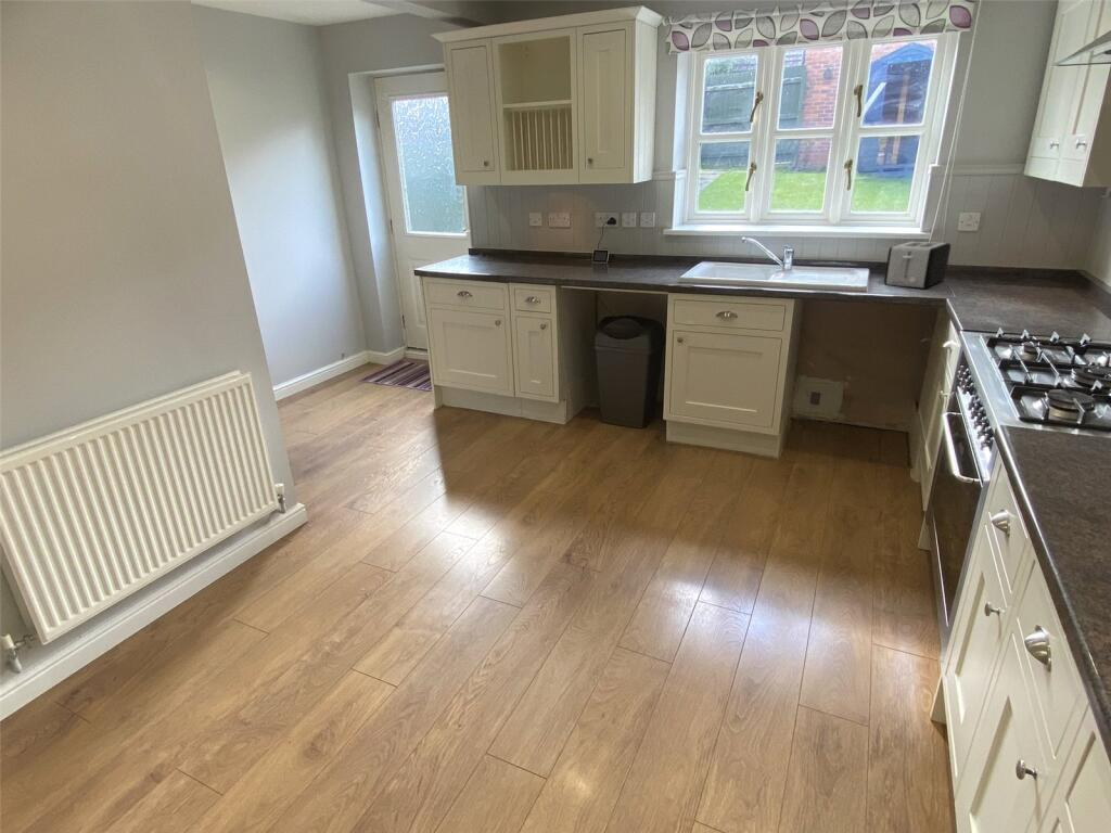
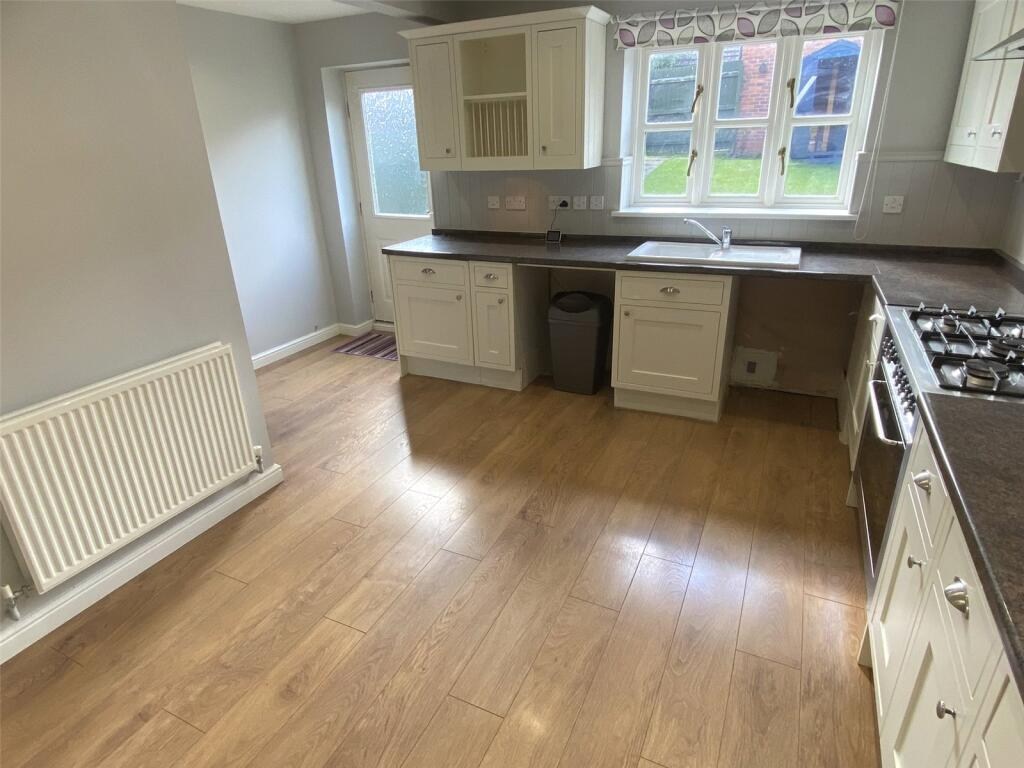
- toaster (917, 264)
